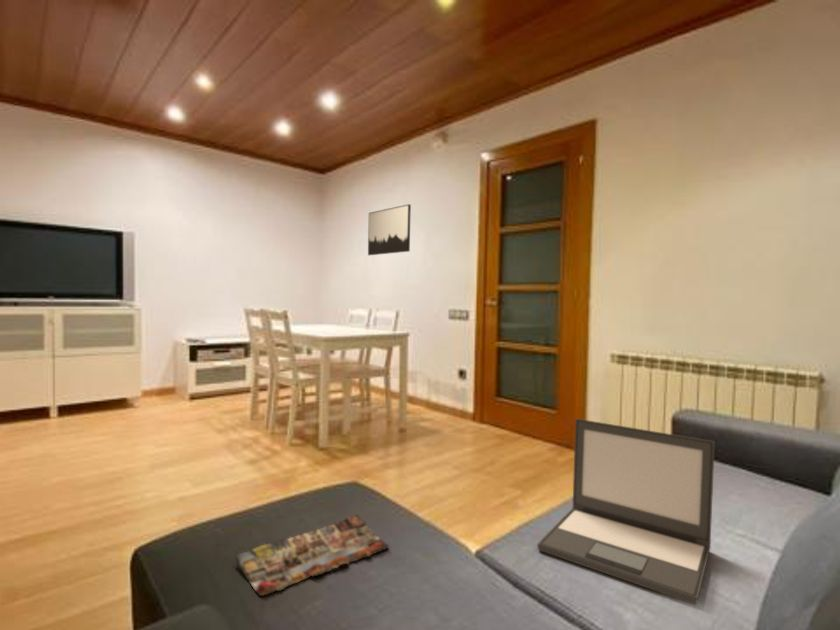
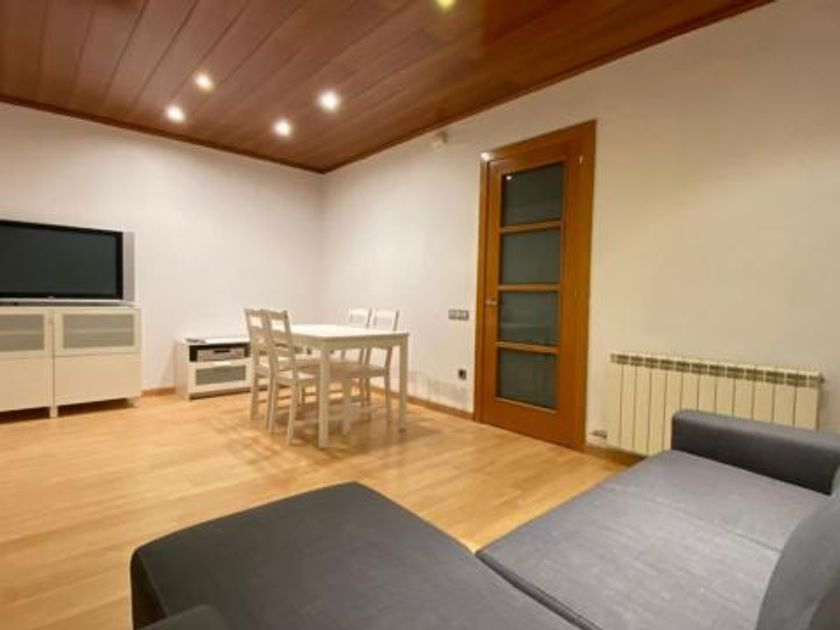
- magazine (316, 550)
- laptop (626, 495)
- wall art (388, 231)
